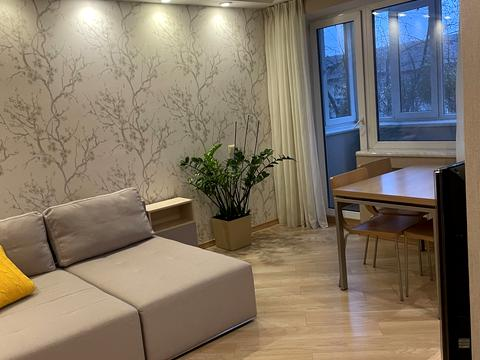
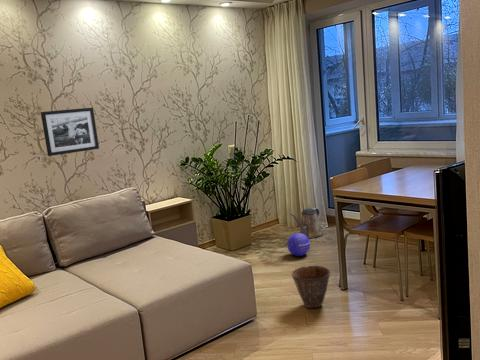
+ picture frame (71, 131)
+ watering can (306, 222)
+ decorative ball (298, 244)
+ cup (312, 288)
